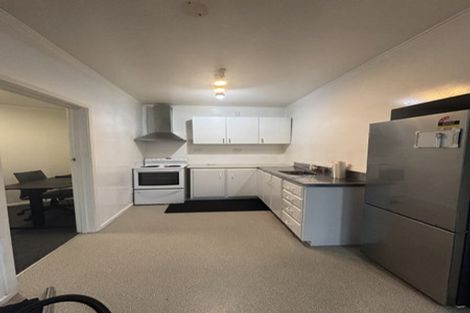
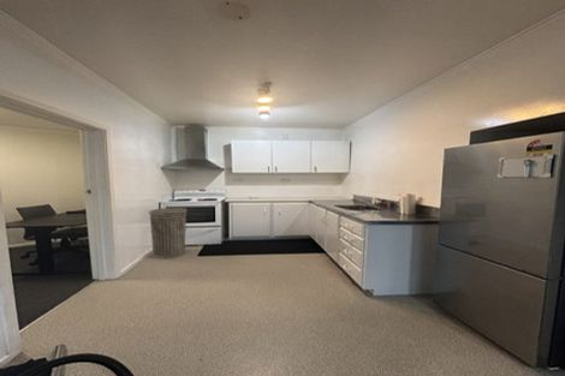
+ trash can (168, 231)
